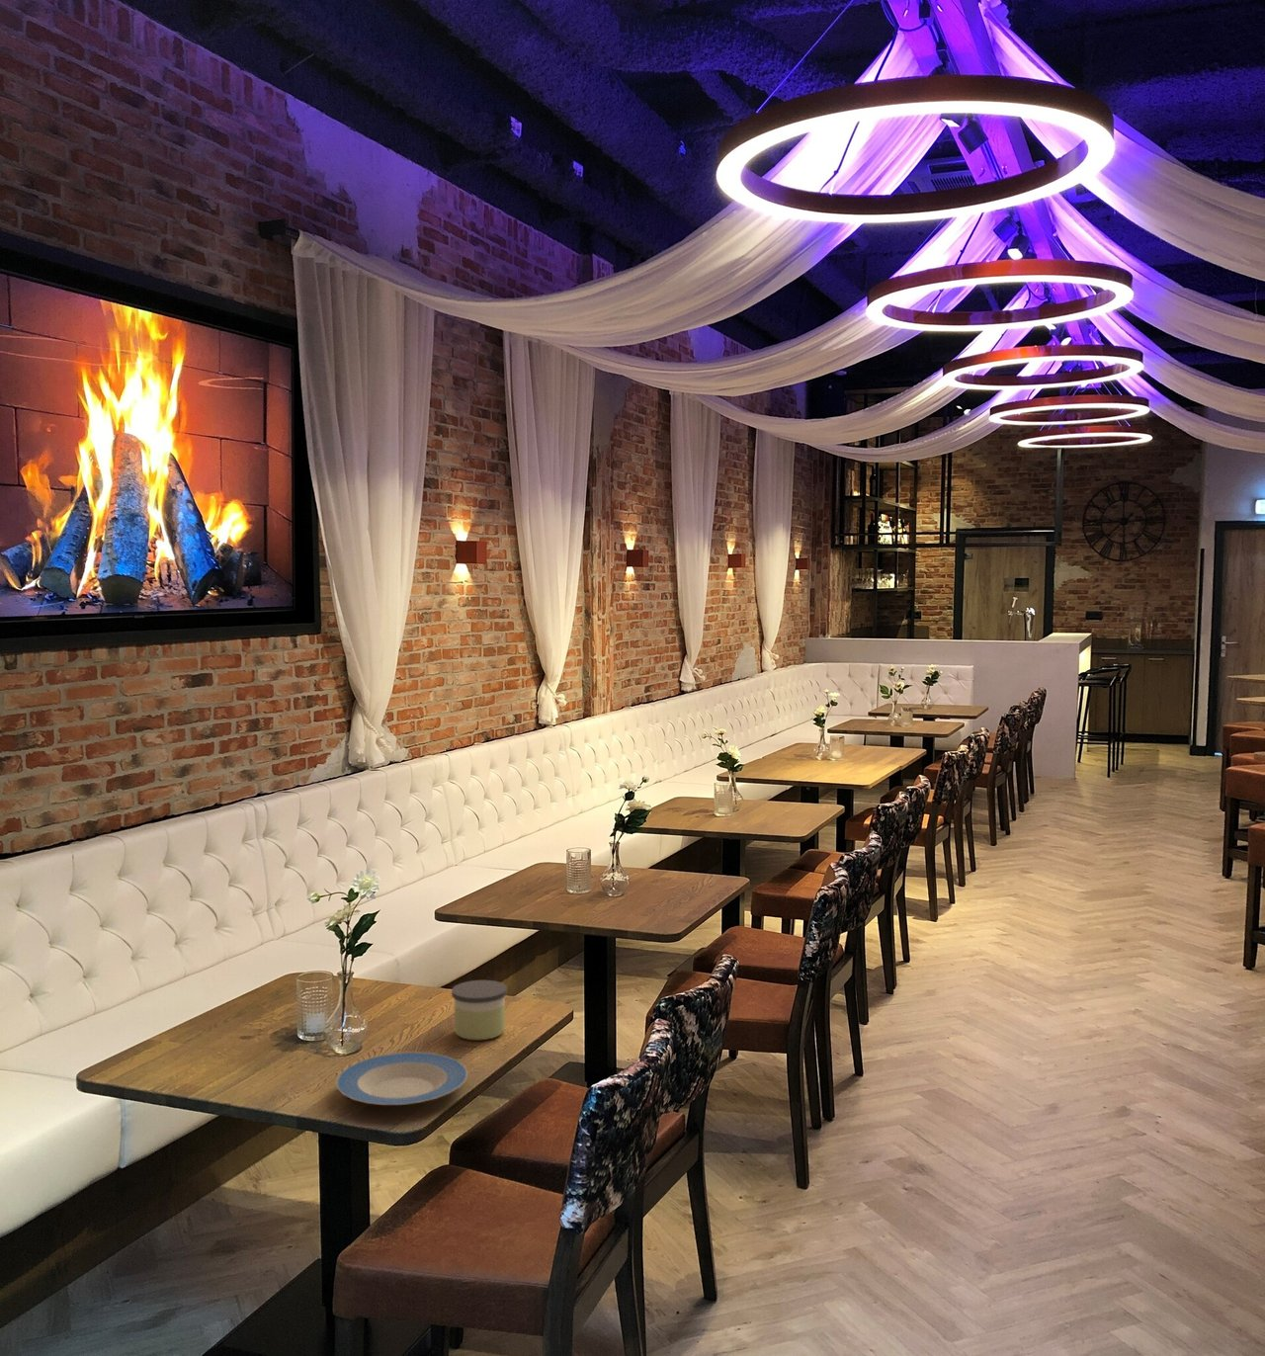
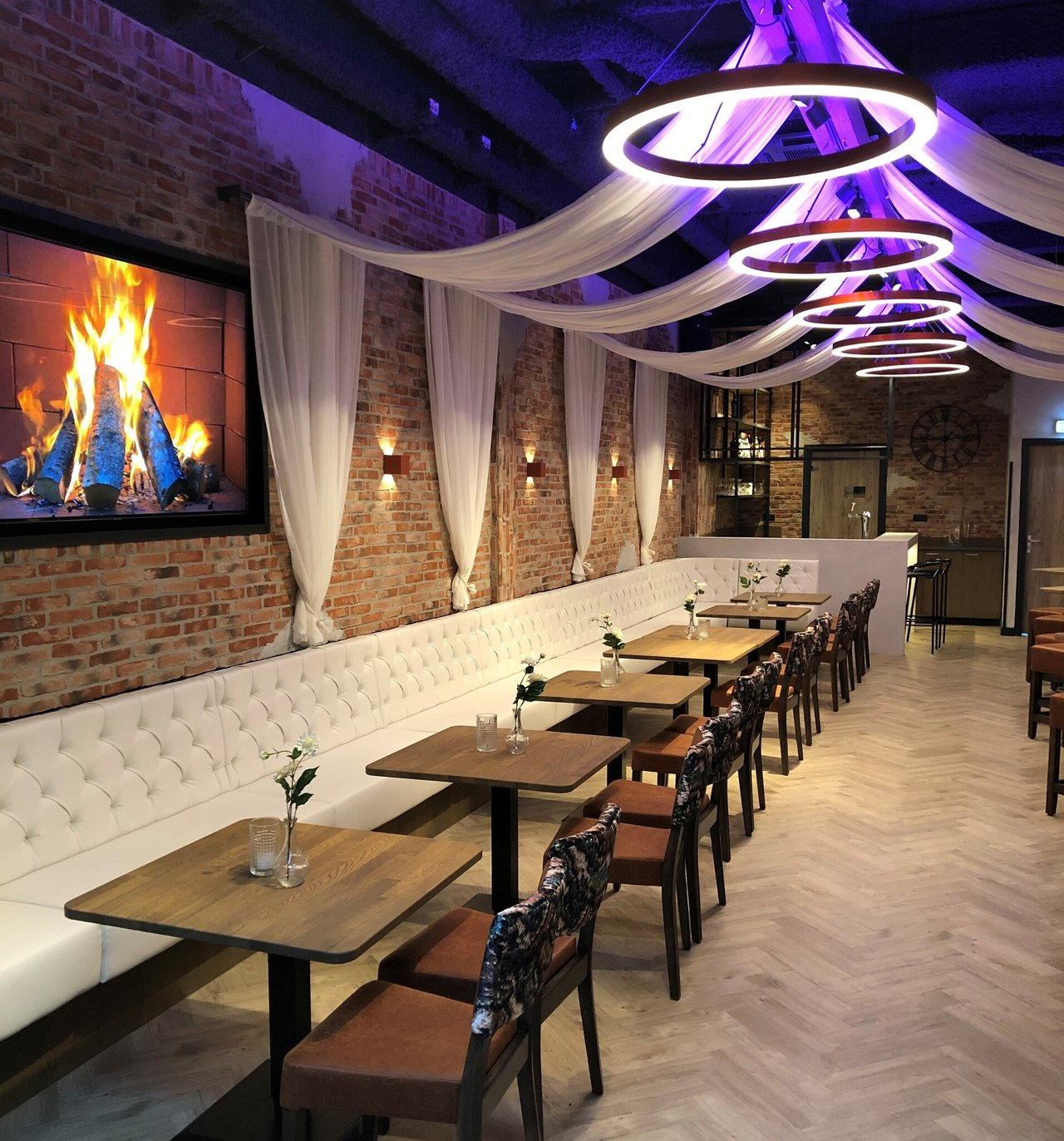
- candle (479, 1010)
- plate (402, 1084)
